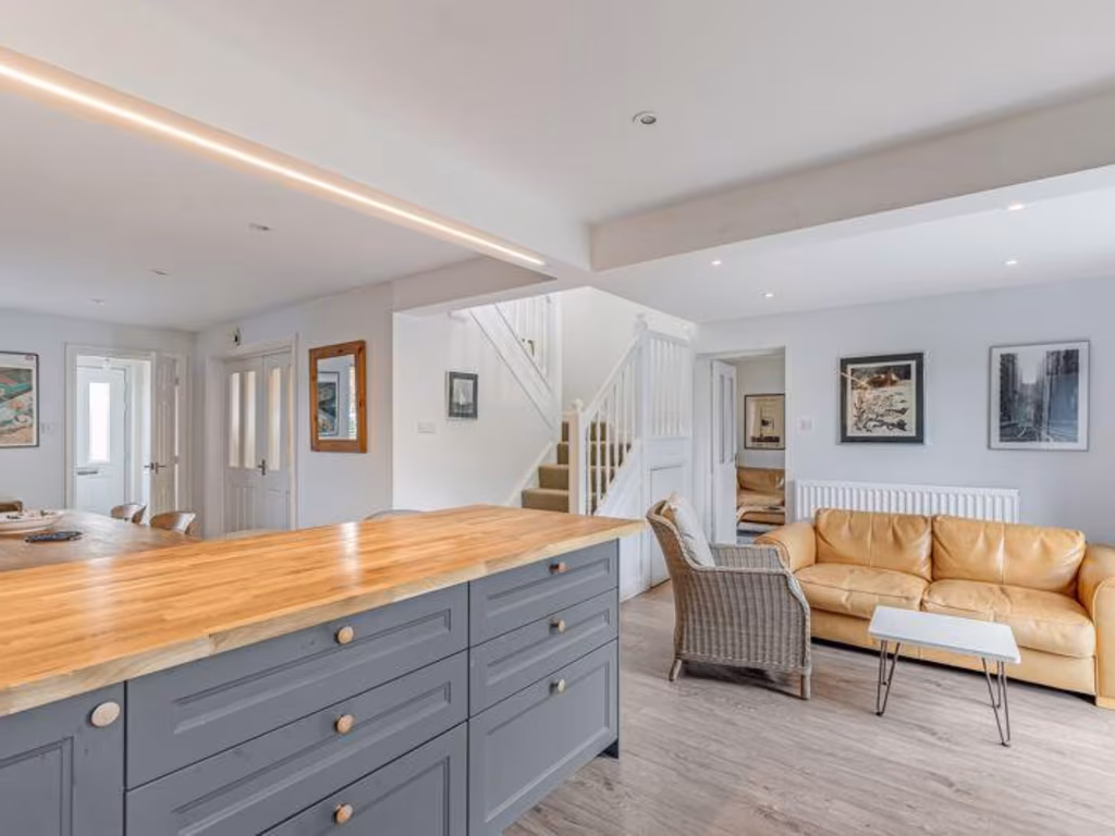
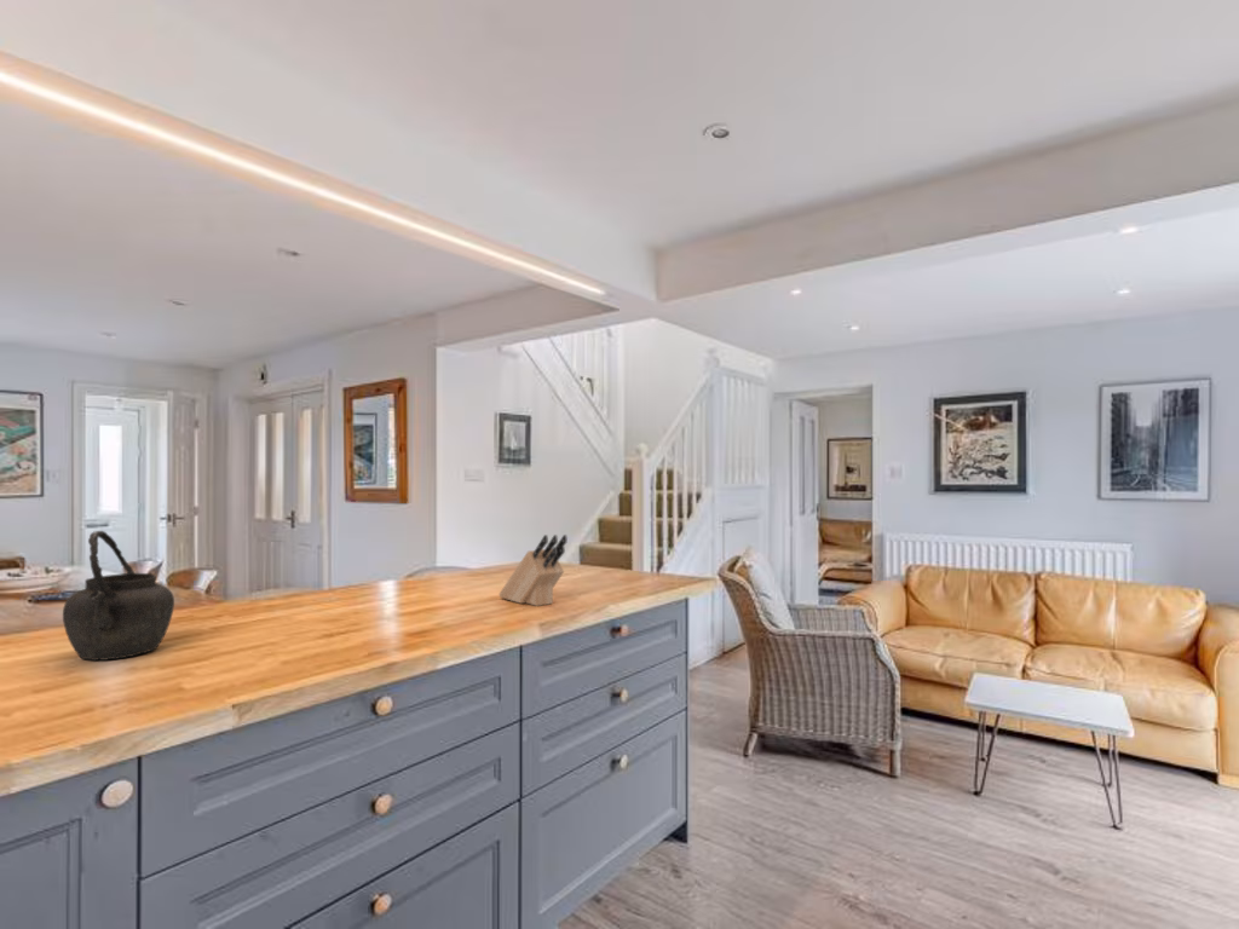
+ knife block (534, 566)
+ kettle (111, 593)
